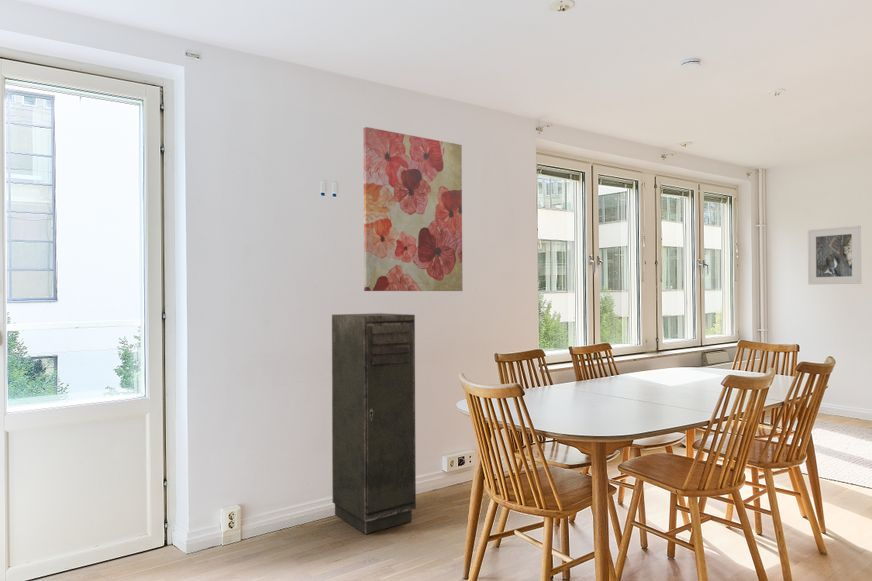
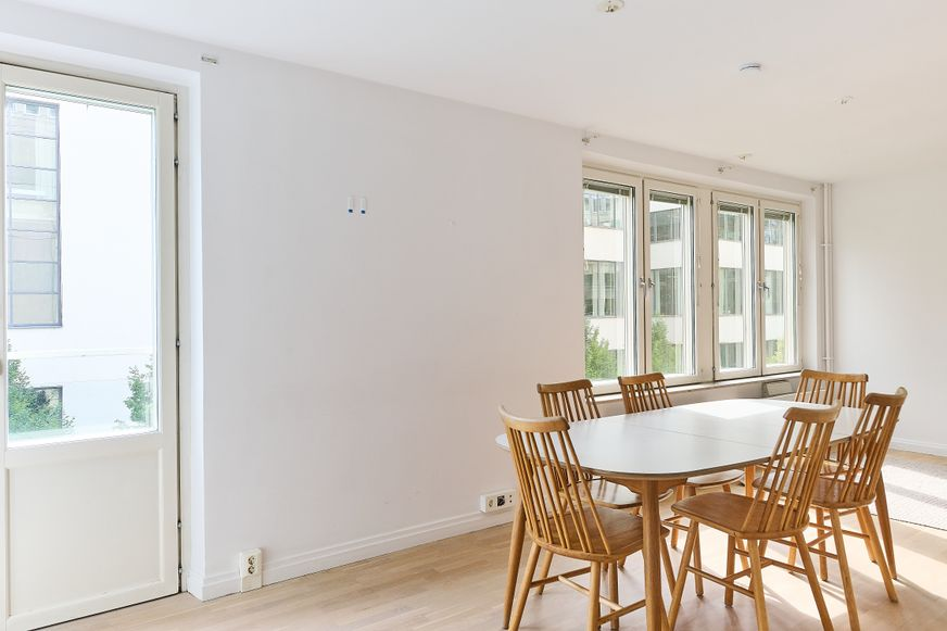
- storage cabinet (373, 416)
- wall art (415, 213)
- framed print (833, 256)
